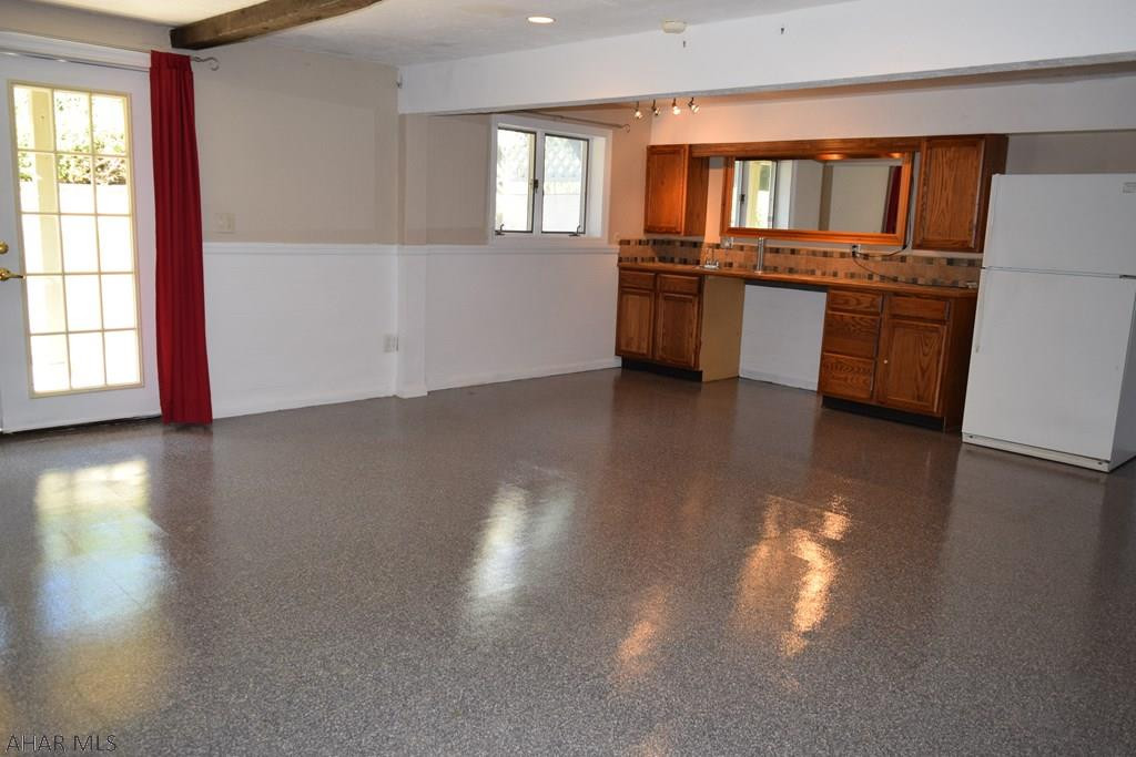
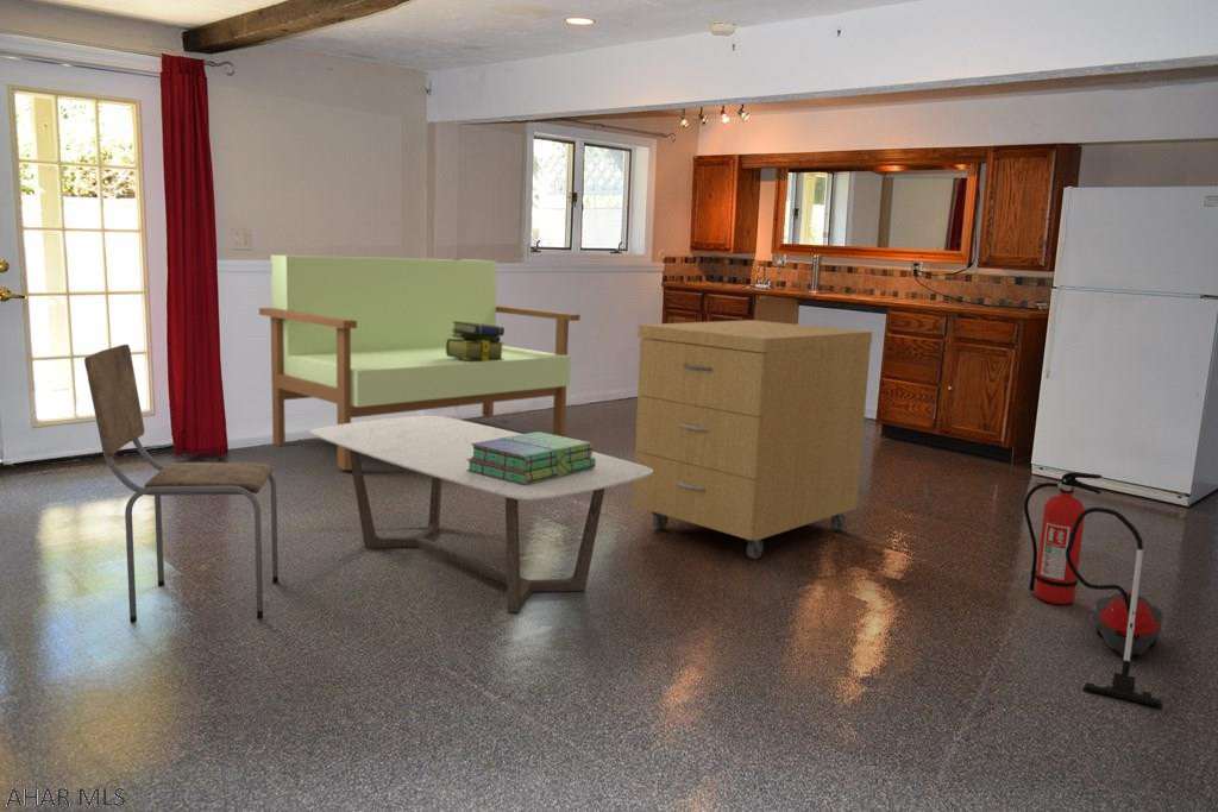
+ fire extinguisher (1056, 534)
+ stack of books (532, 455)
+ stack of books (476, 339)
+ coffee table (473, 487)
+ bench (426, 351)
+ dining chair (188, 479)
+ storage cabinet (748, 432)
+ vacuum cleaner (1115, 585)
